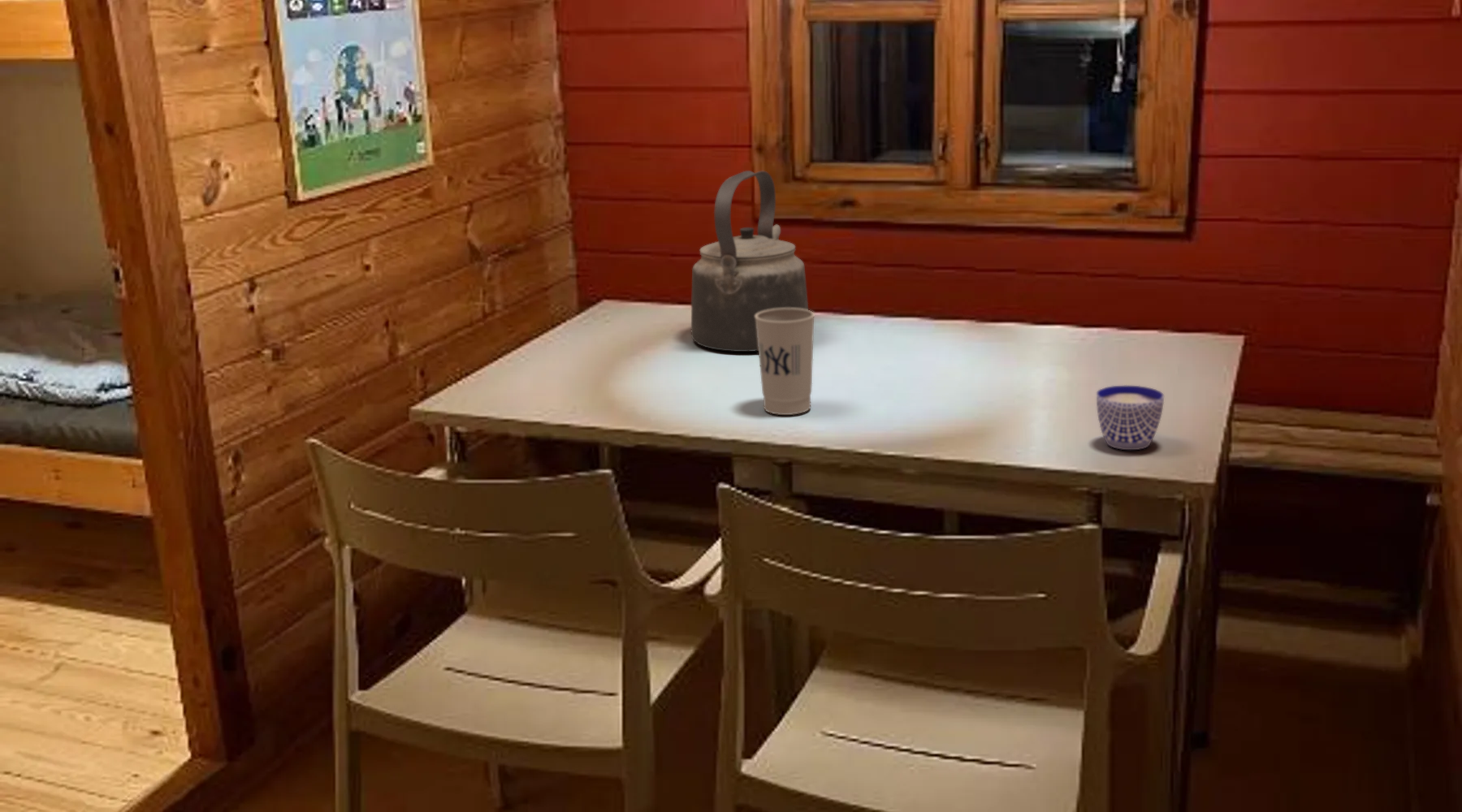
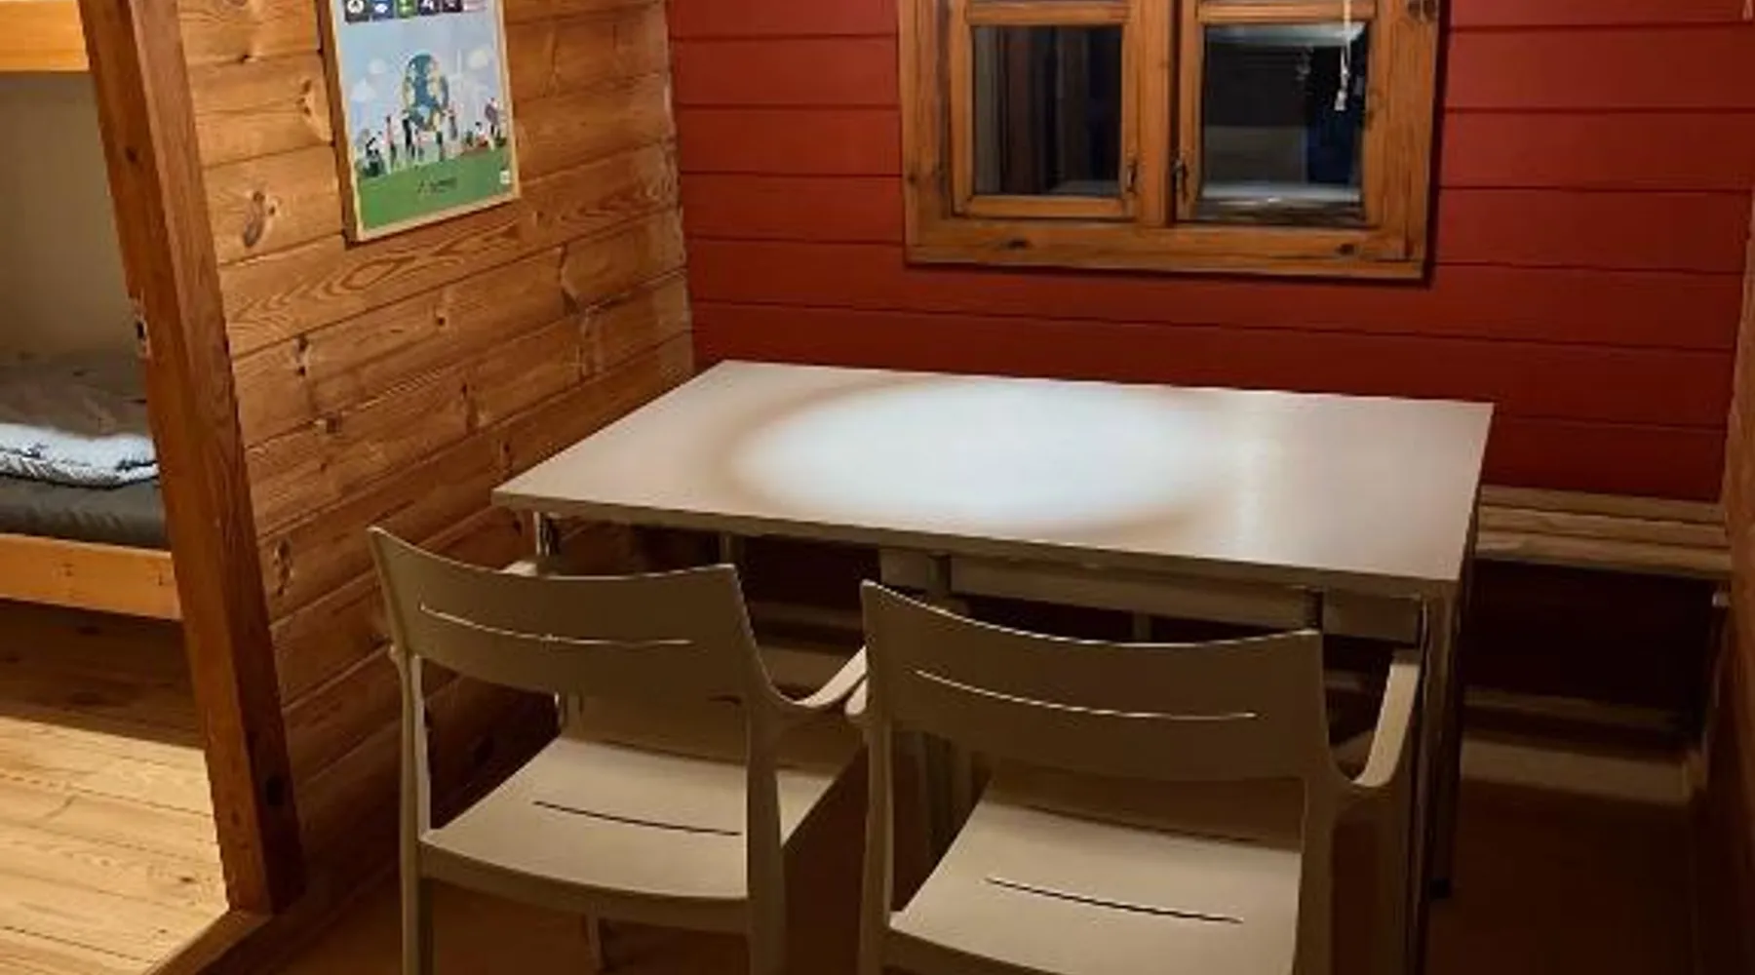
- cup (785, 361)
- cup (1129, 416)
- kettle (752, 254)
